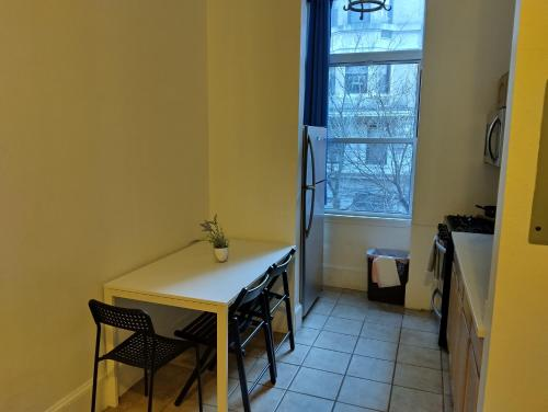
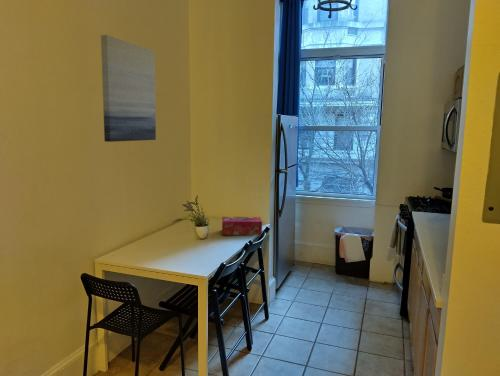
+ wall art (131, 93)
+ tissue box (241, 225)
